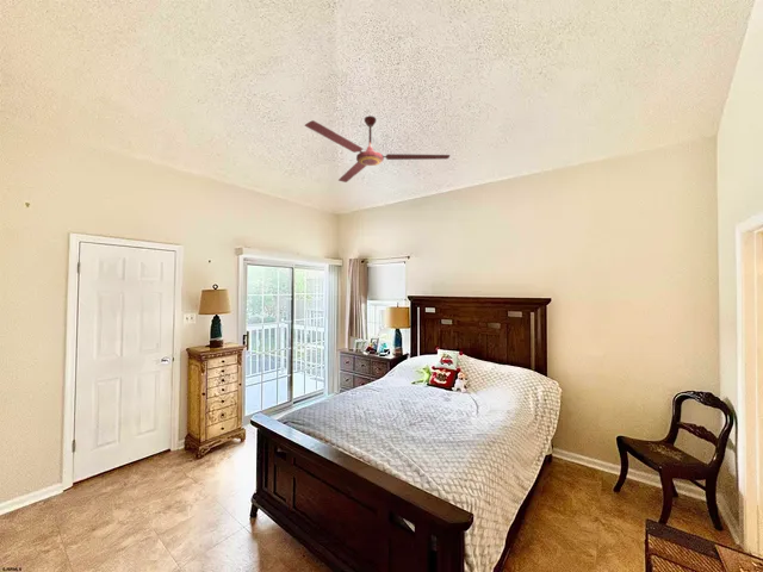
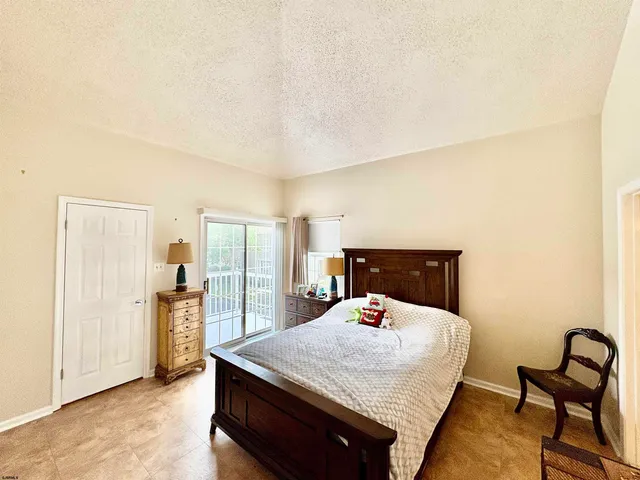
- ceiling fan (379, 153)
